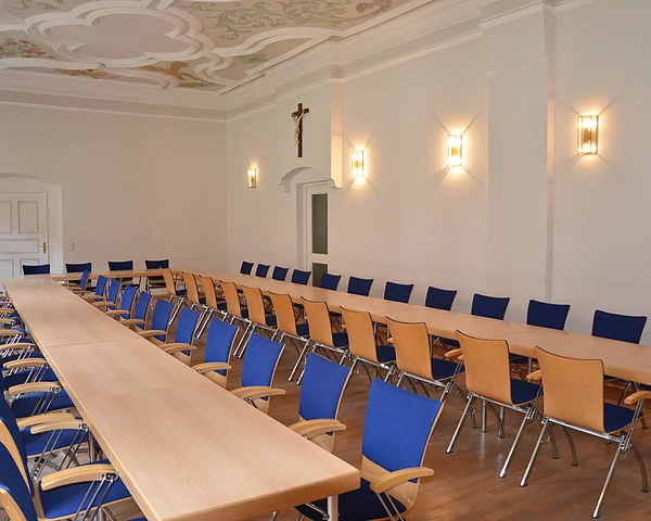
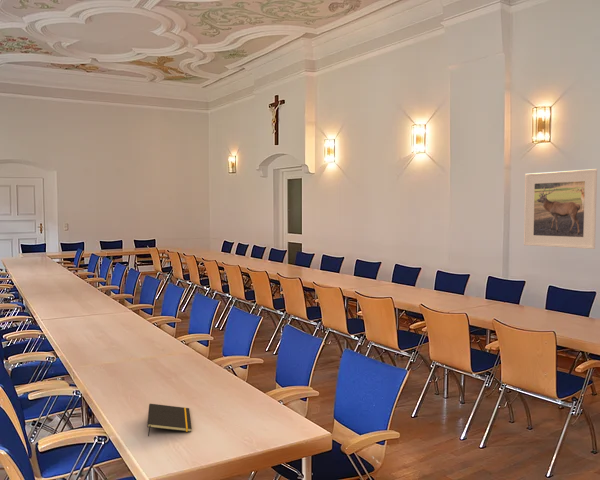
+ notepad (169, 417)
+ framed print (558, 209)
